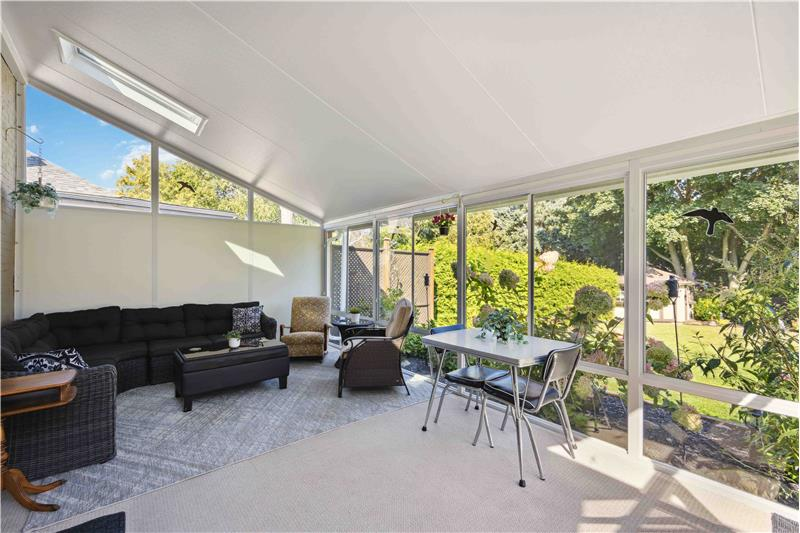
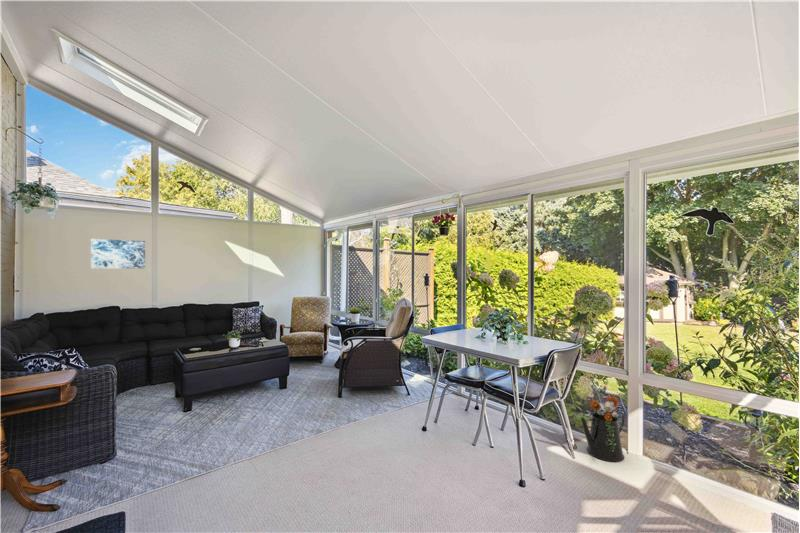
+ wall art (118, 254)
+ watering can (604, 426)
